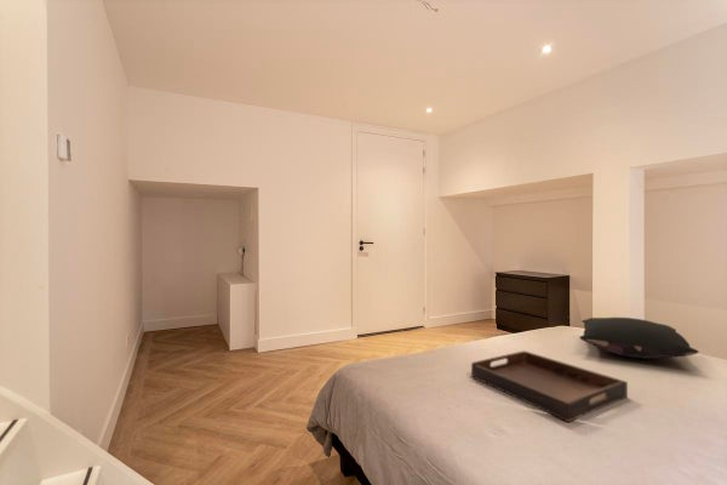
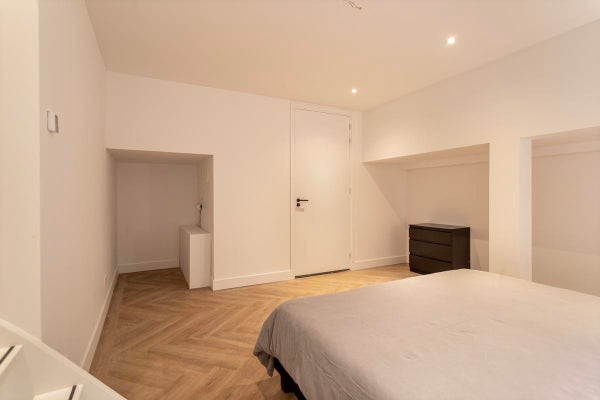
- serving tray (542, 378)
- pillow (630, 335)
